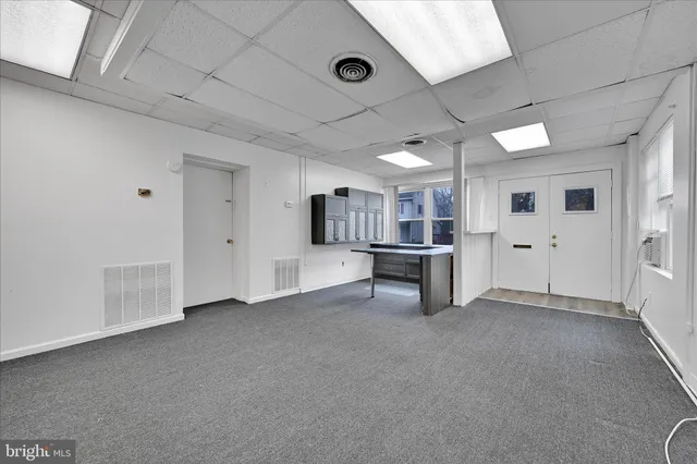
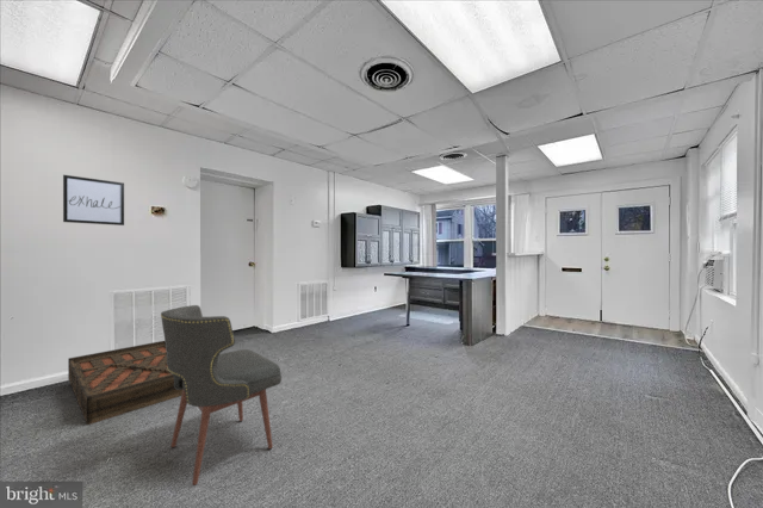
+ storage cabinet (137, 372)
+ chair (219, 377)
+ wall art (94, 200)
